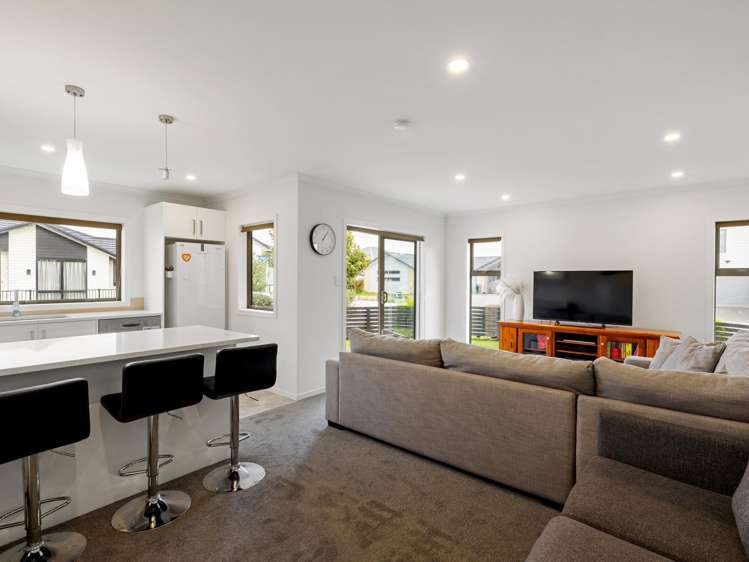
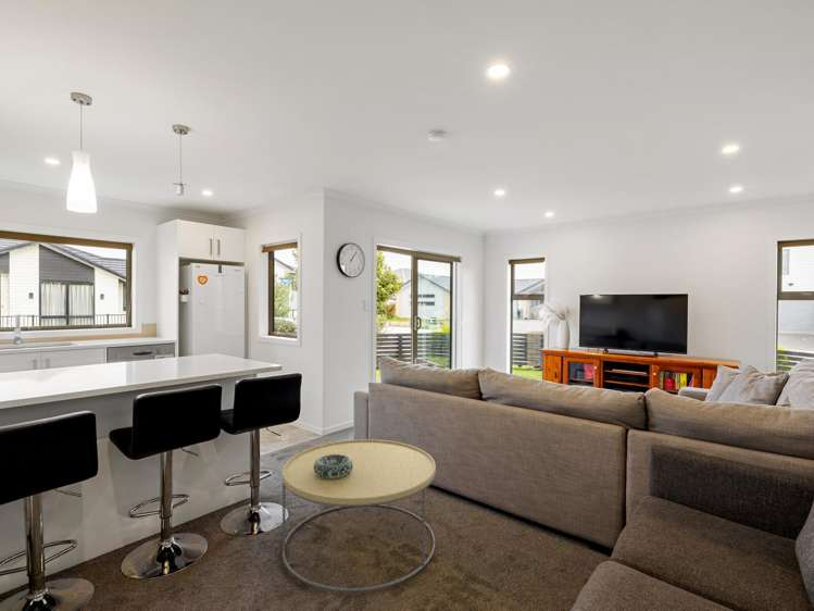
+ decorative bowl (333, 463)
+ coffee table (360, 502)
